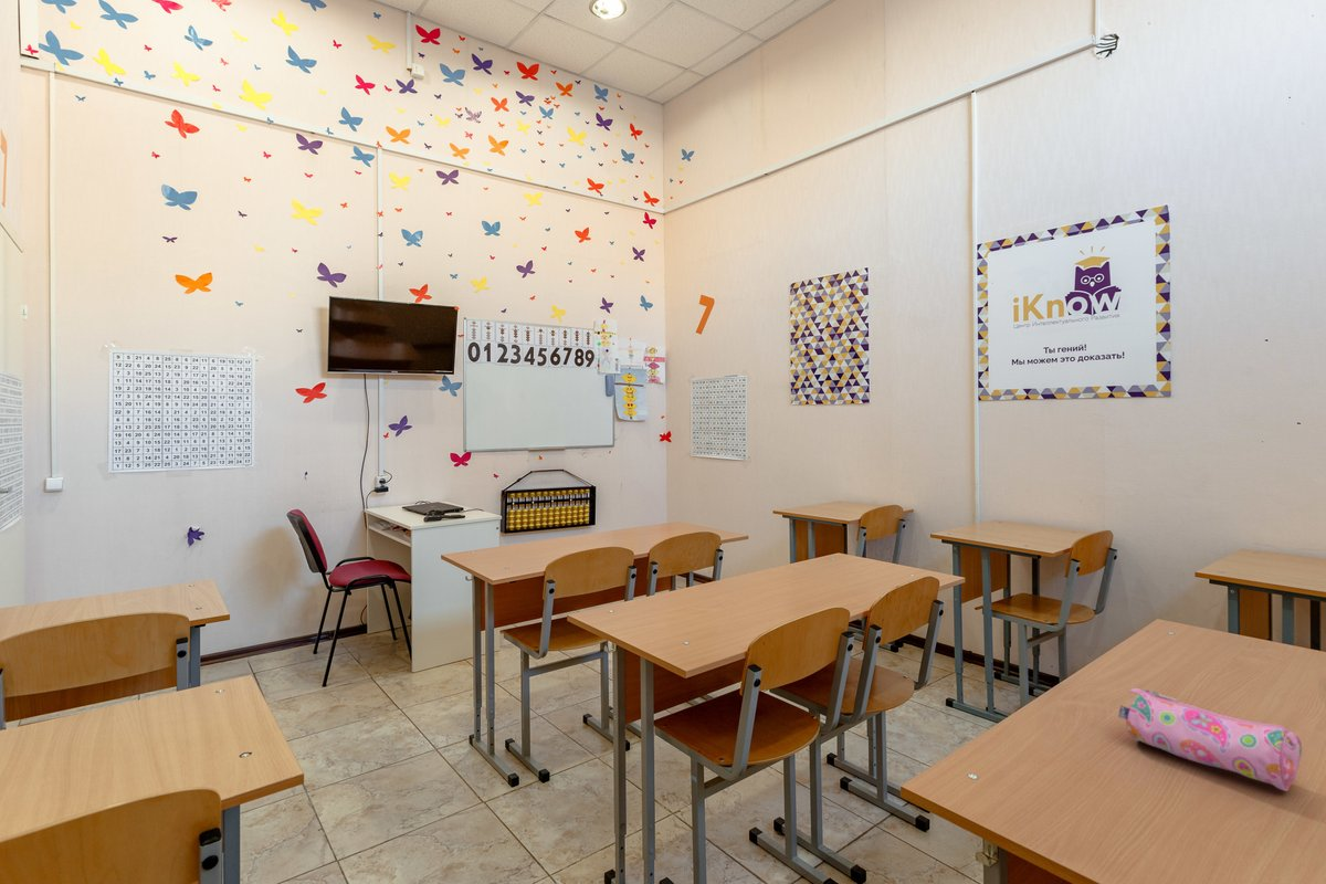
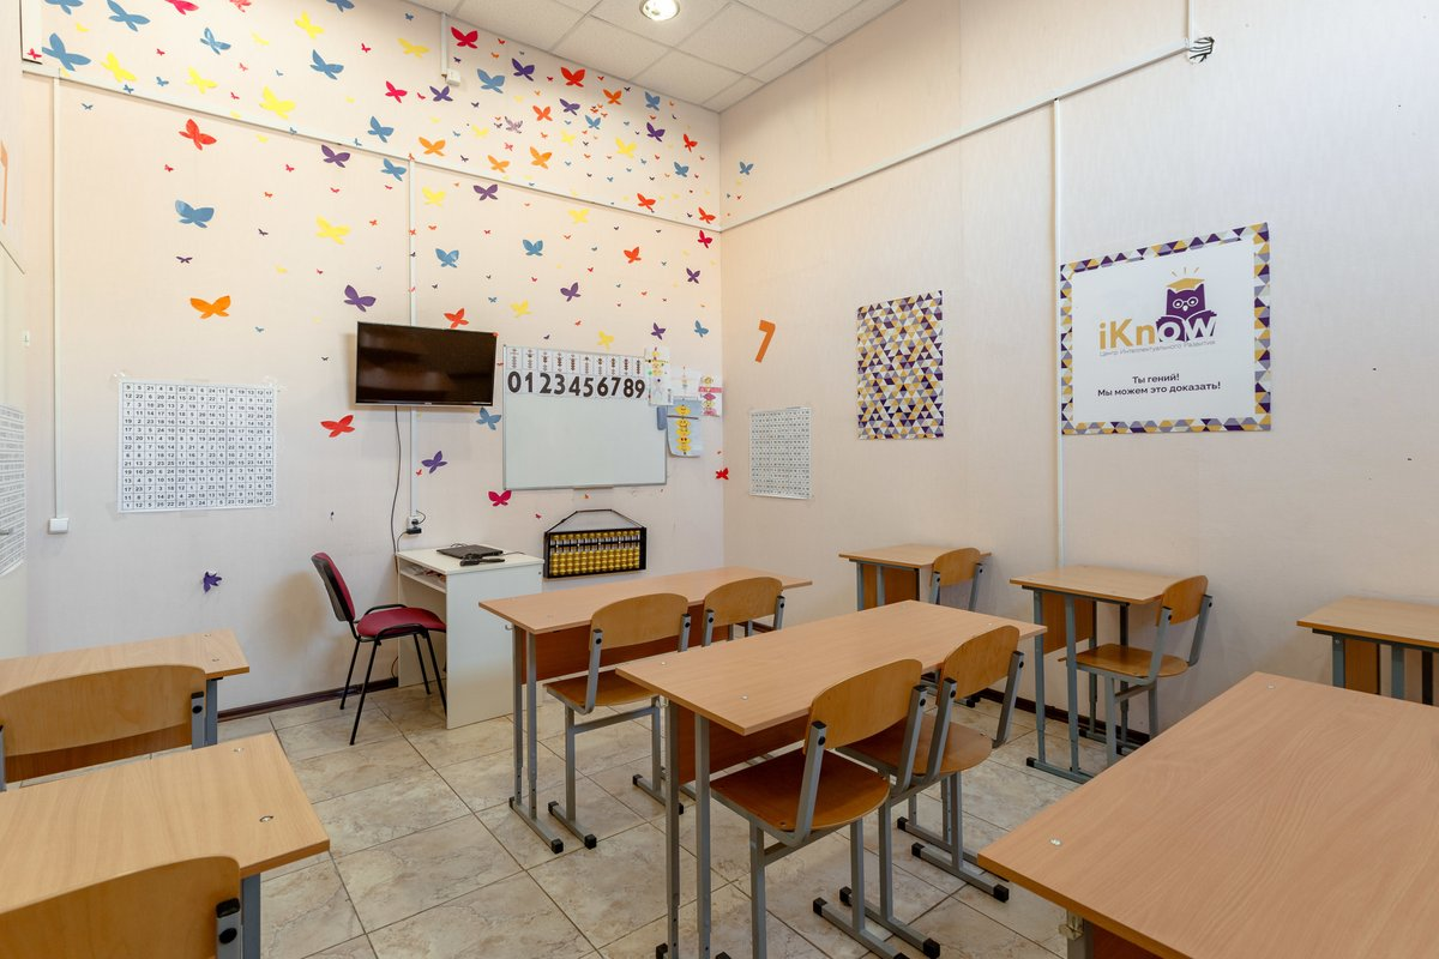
- pencil case (1206, 734)
